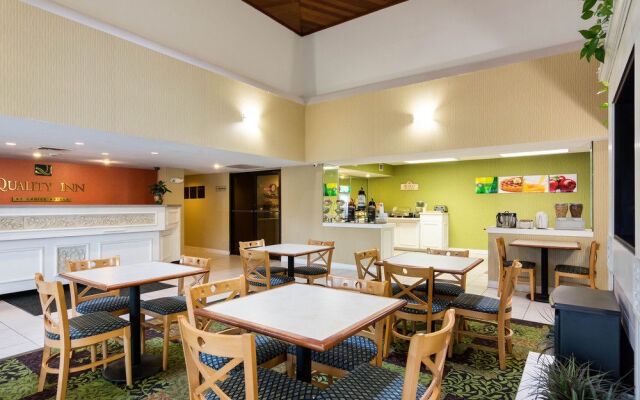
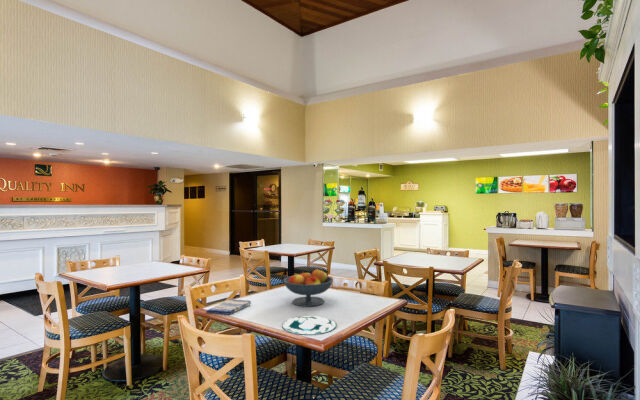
+ fruit bowl (308, 286)
+ dish towel (229, 306)
+ plate (309, 322)
